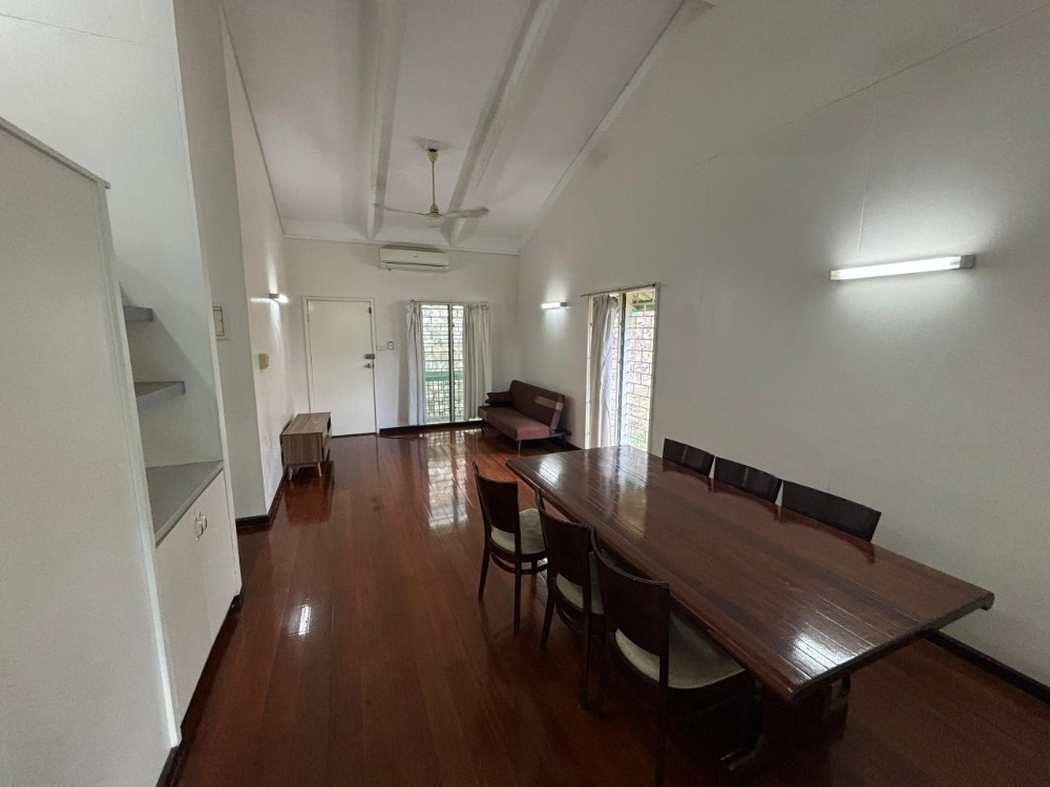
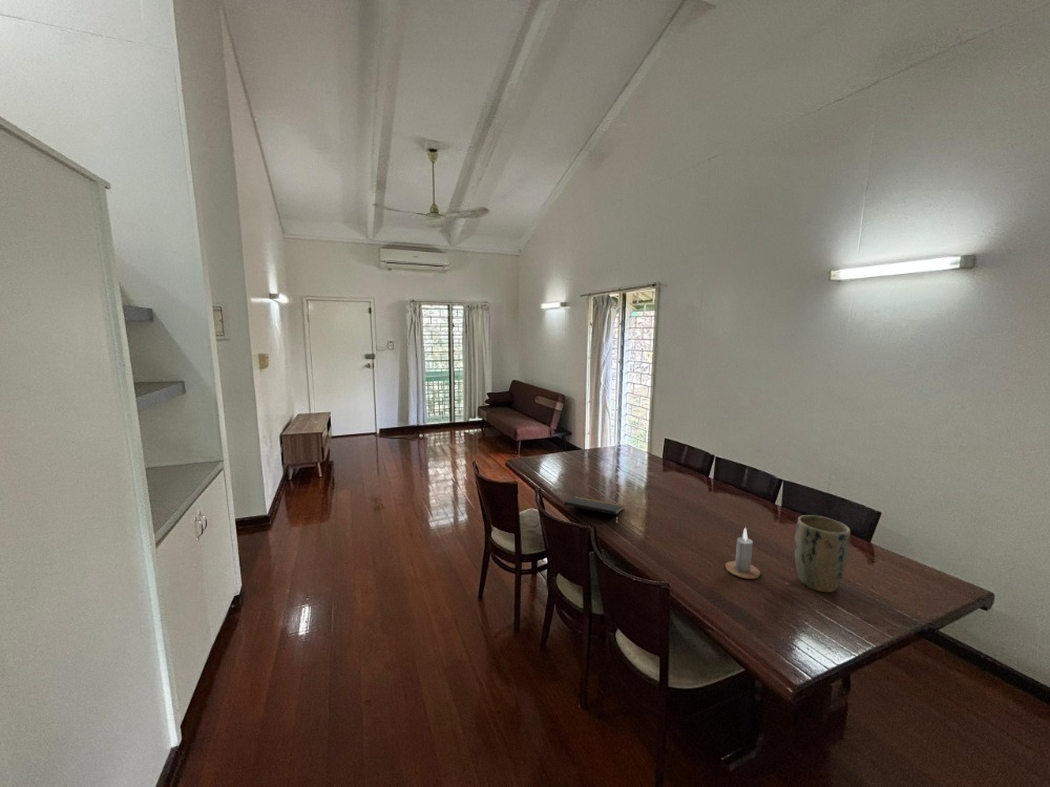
+ plant pot (819, 553)
+ candle (744, 548)
+ notepad (594, 505)
